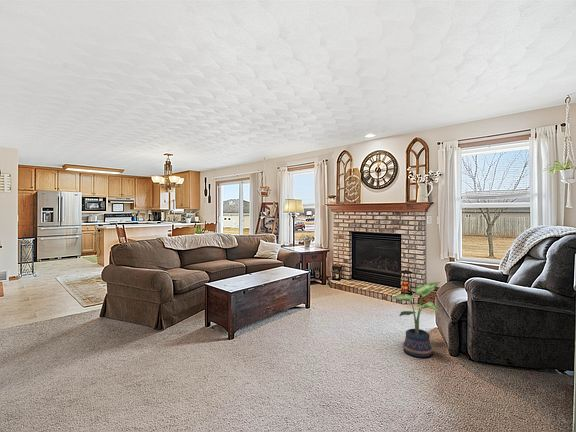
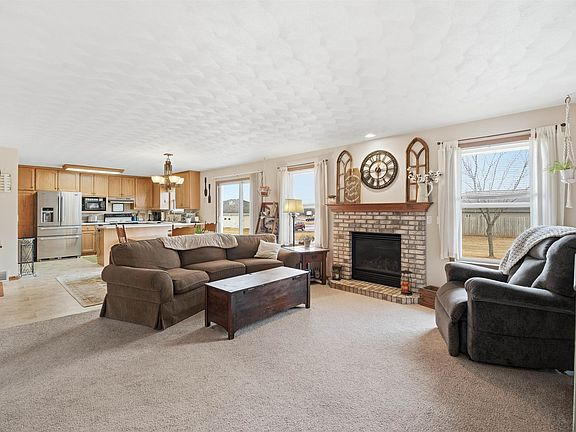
- potted plant (418, 320)
